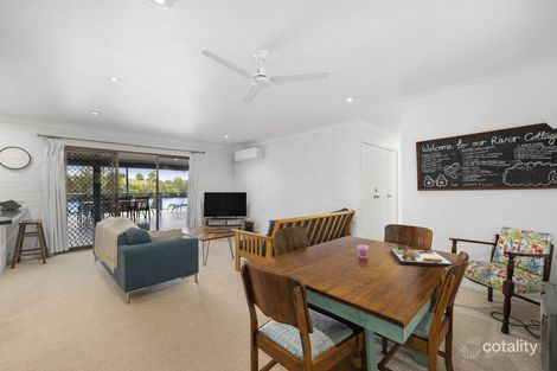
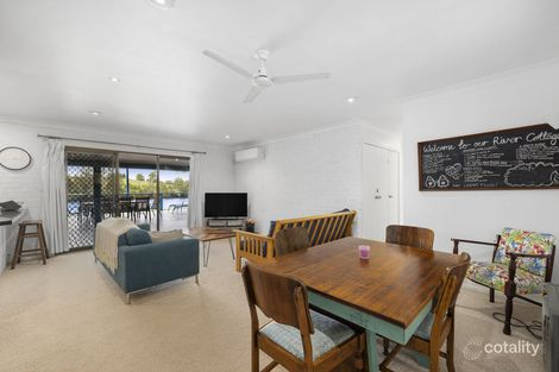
- dinner plate (418, 254)
